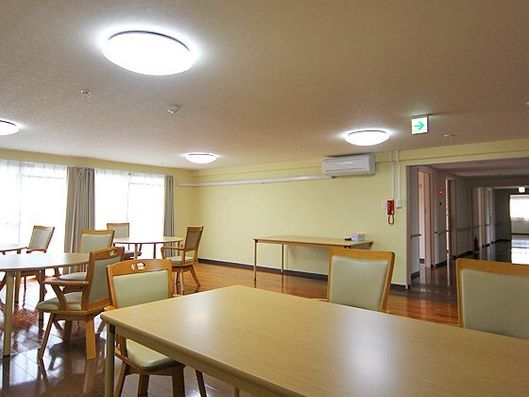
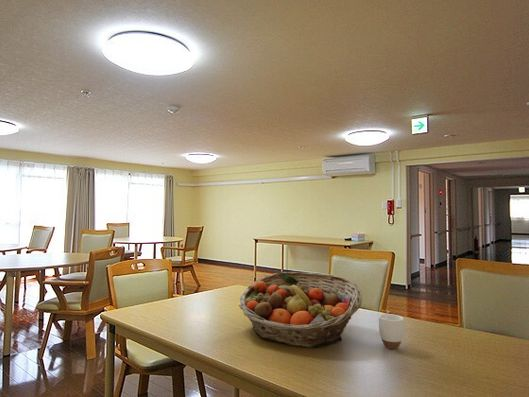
+ mug (392, 330)
+ fruit basket (298, 305)
